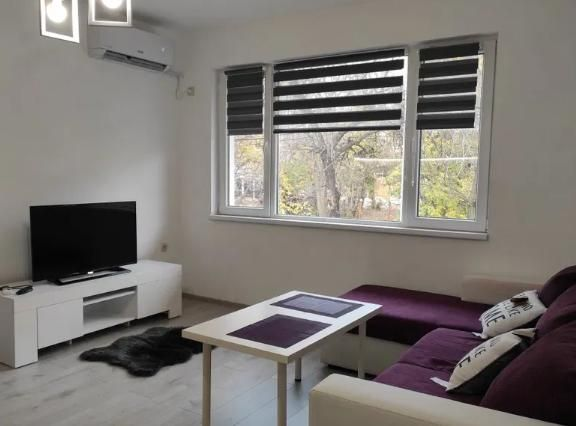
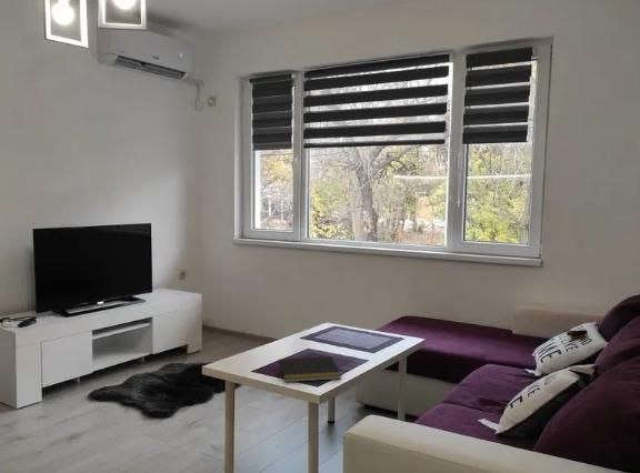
+ notepad (309, 369)
